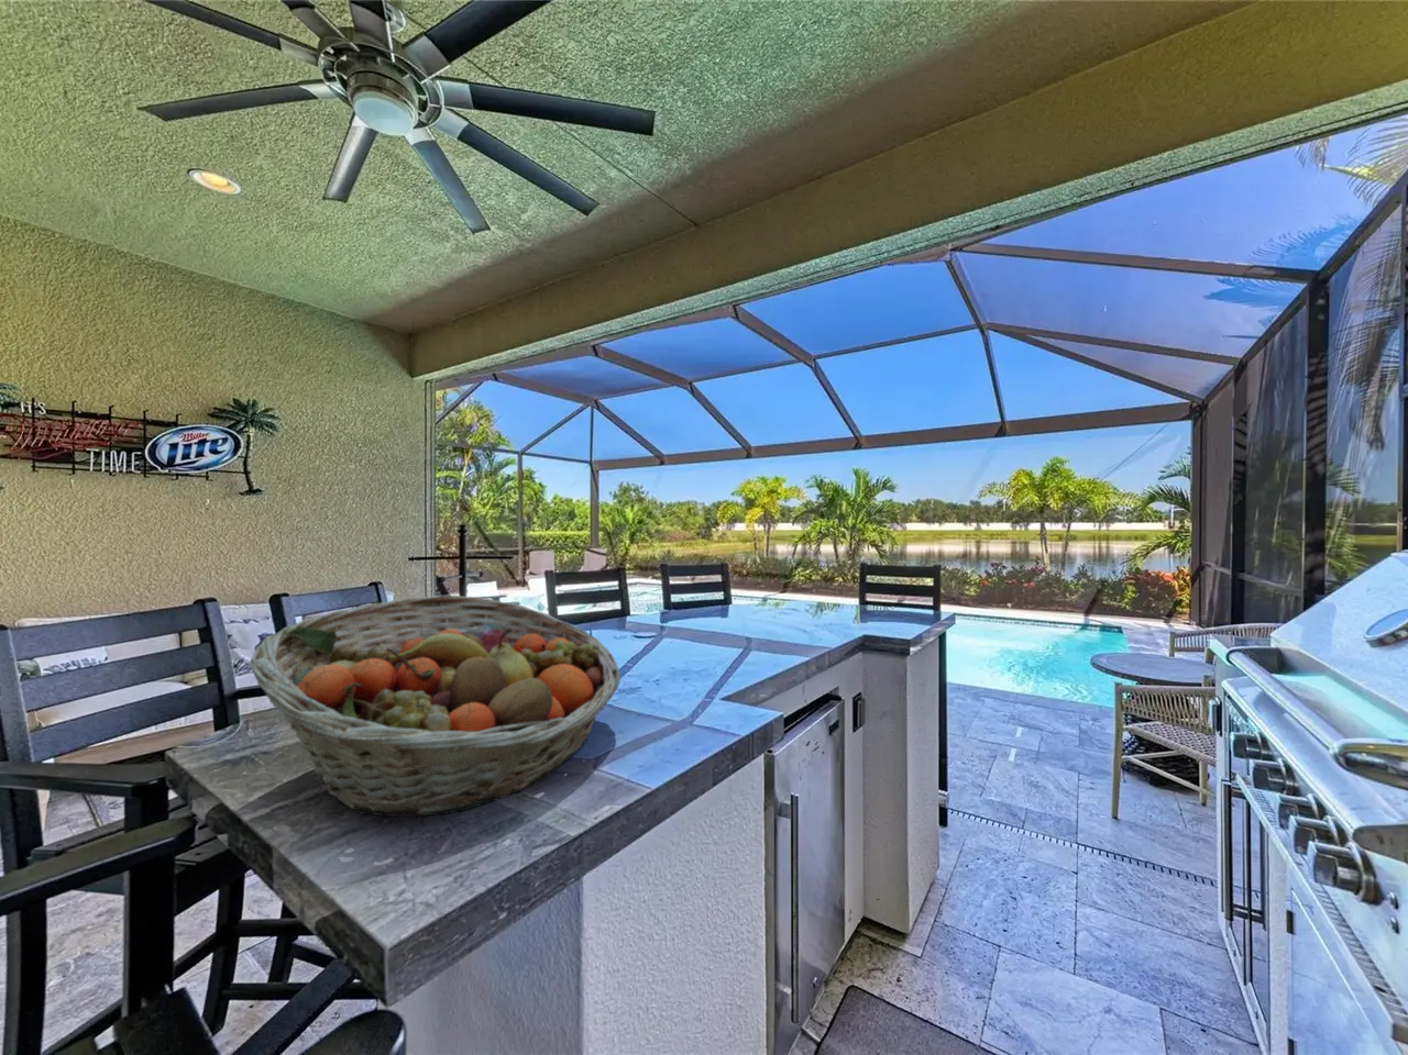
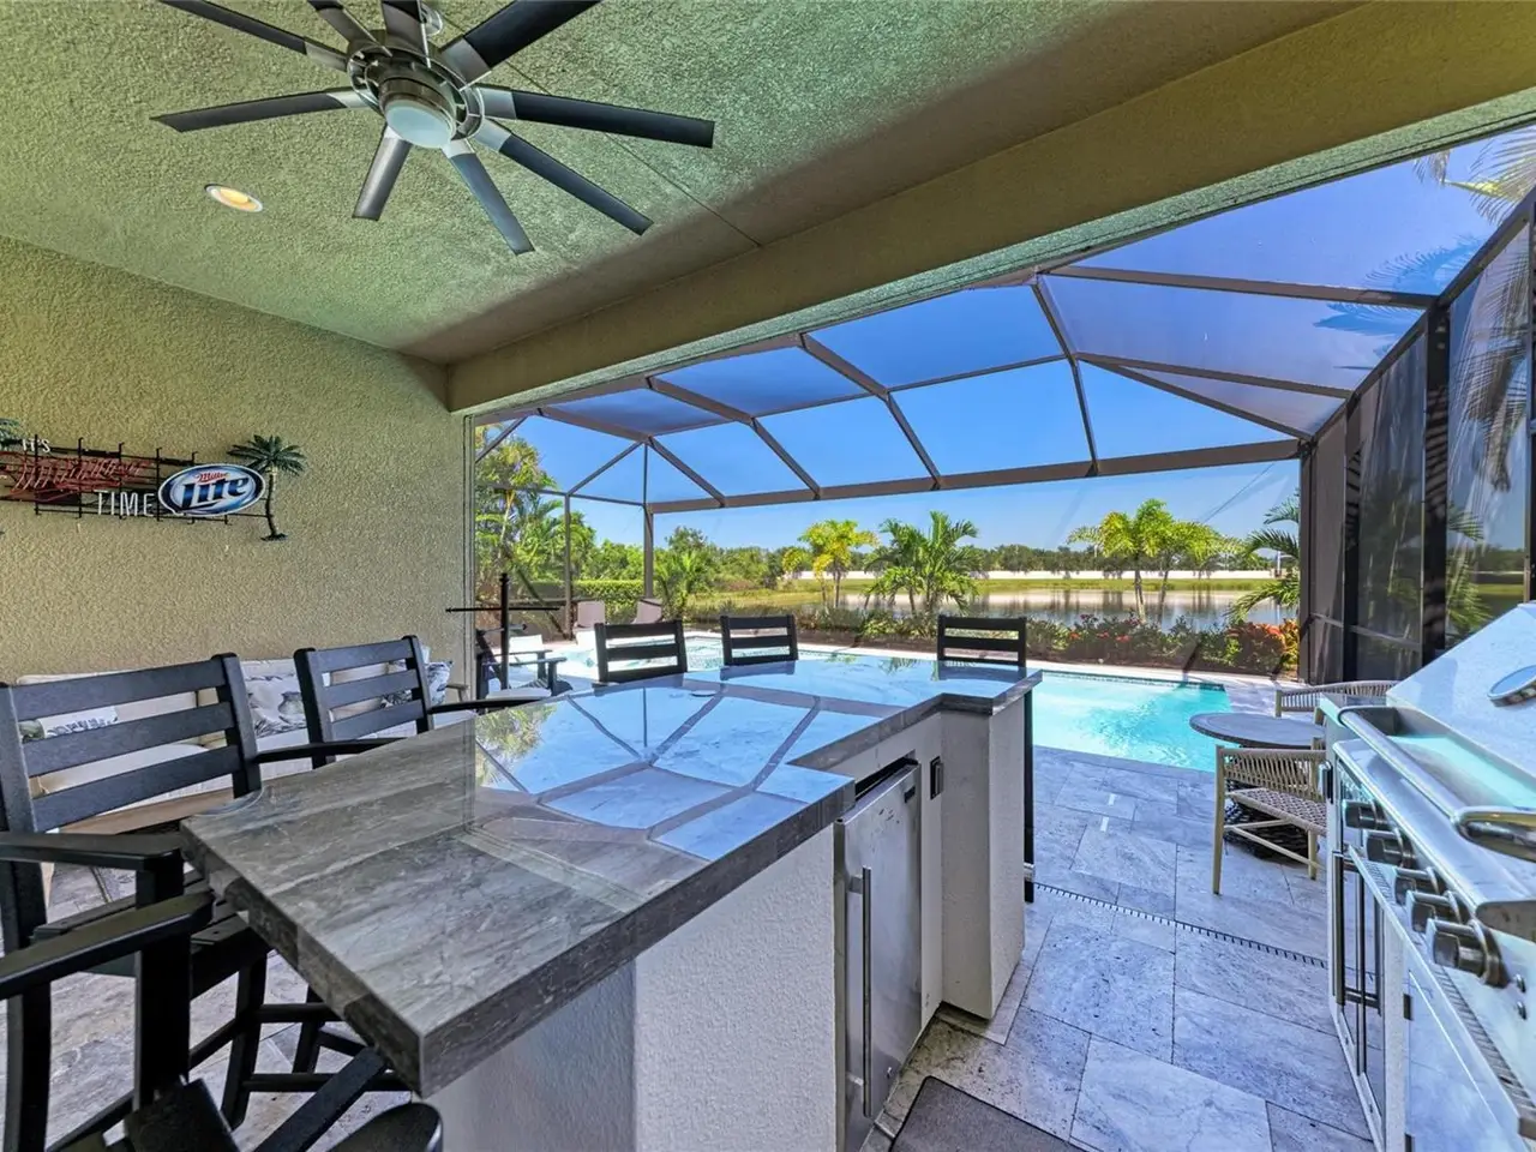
- fruit basket (467, 680)
